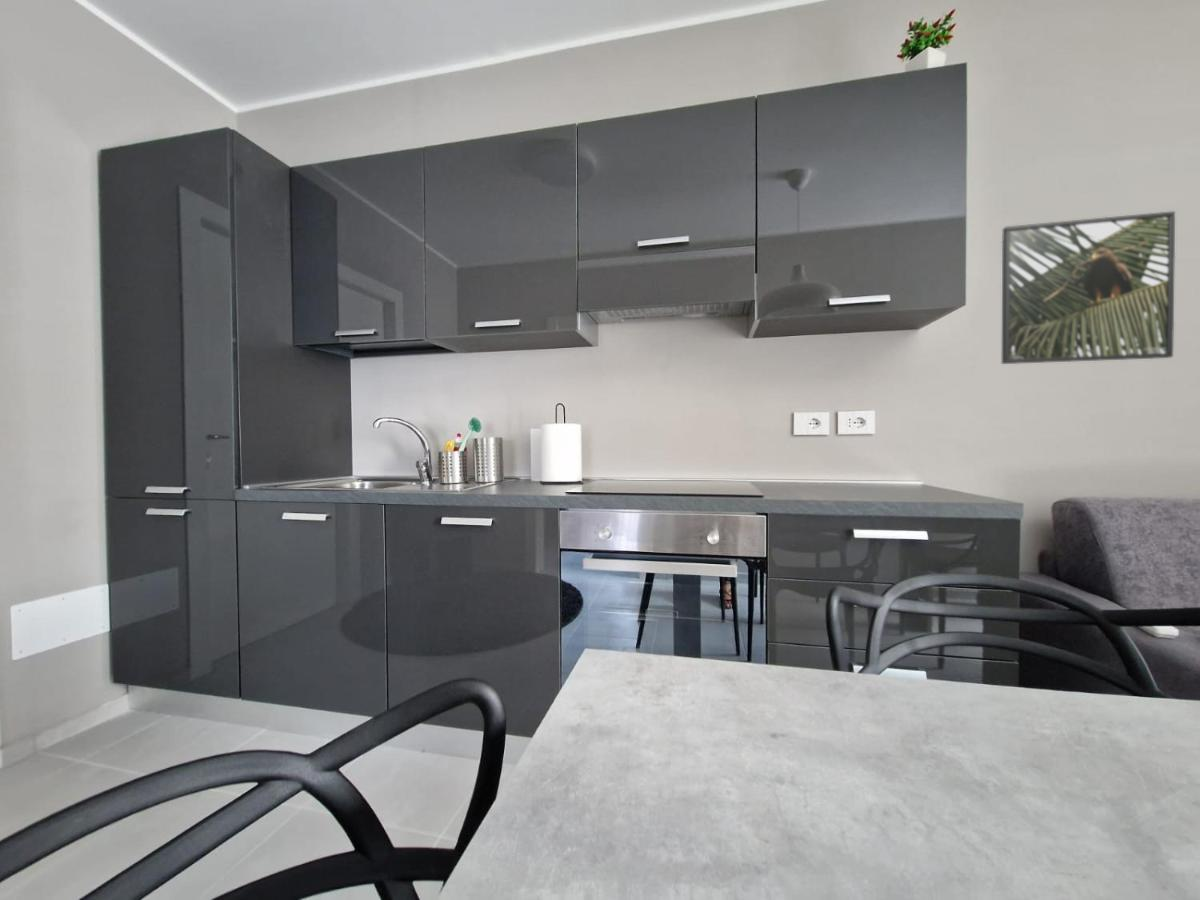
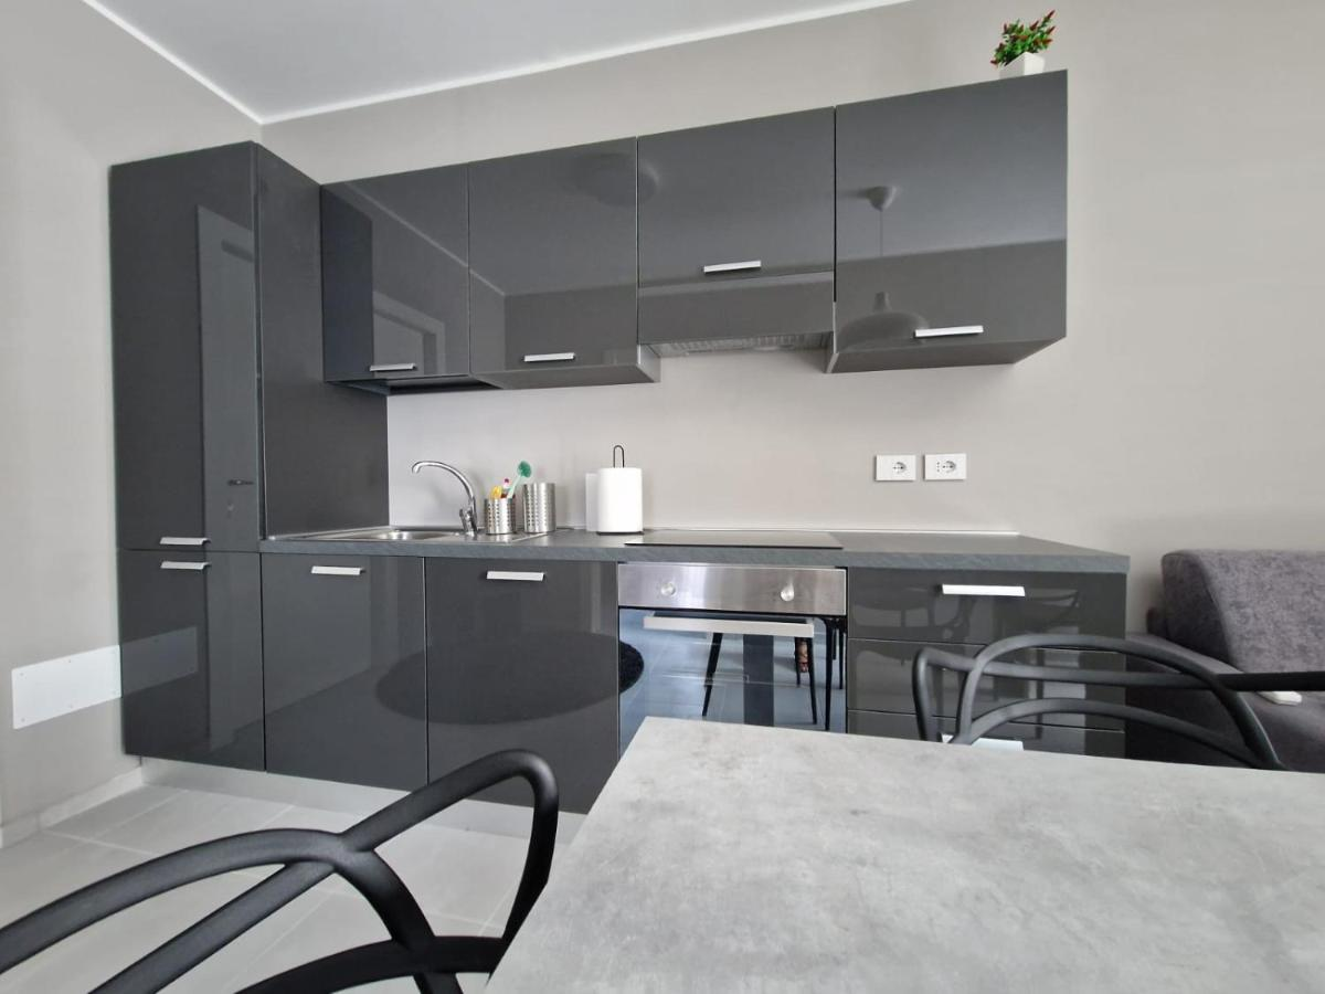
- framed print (1084, 290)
